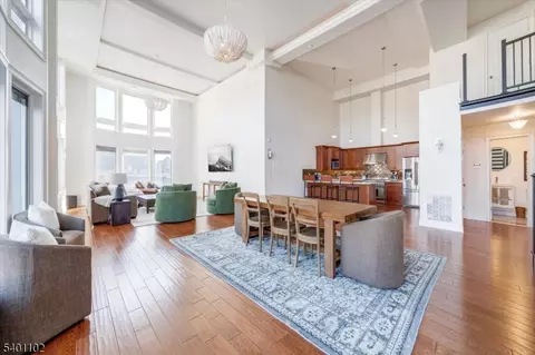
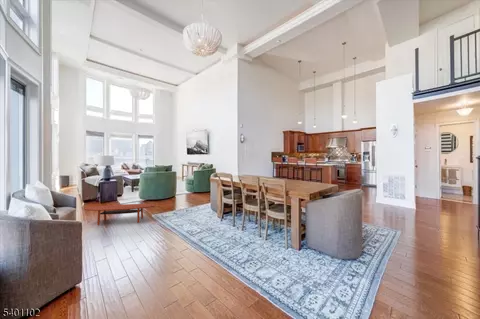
+ coffee table (121, 213)
